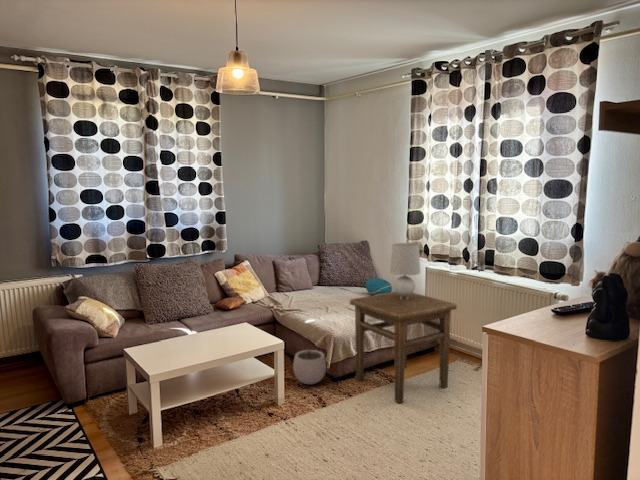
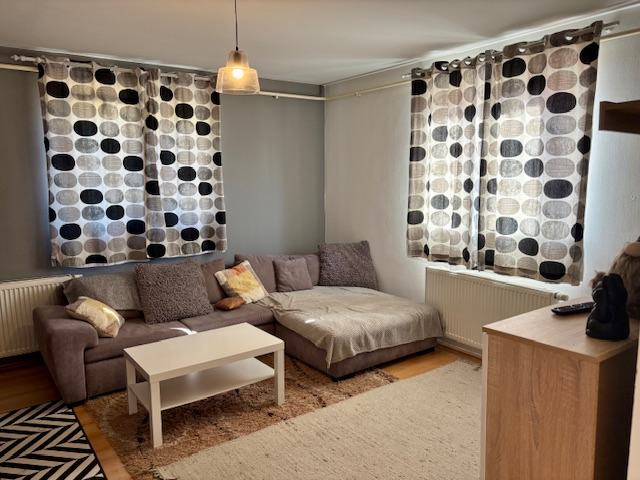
- side table (401, 342)
- plant pot (309, 362)
- cushion (378, 286)
- table lamp (405, 270)
